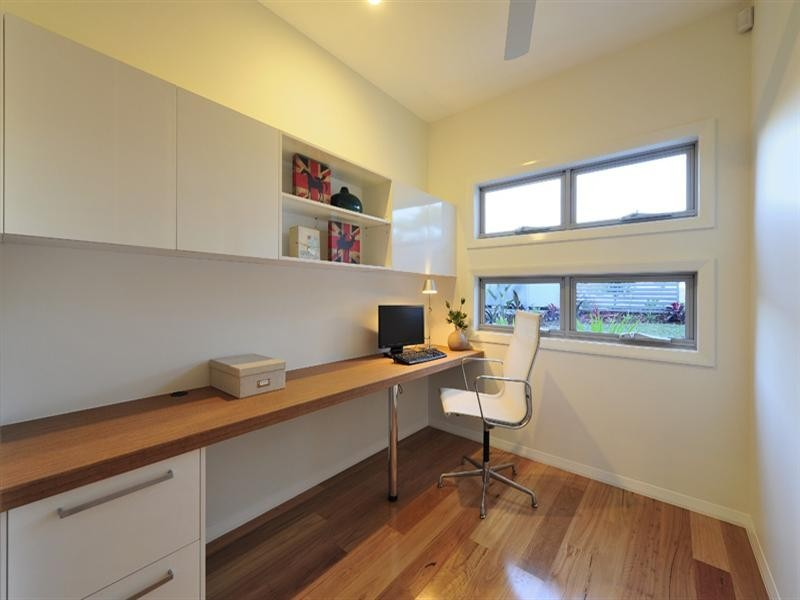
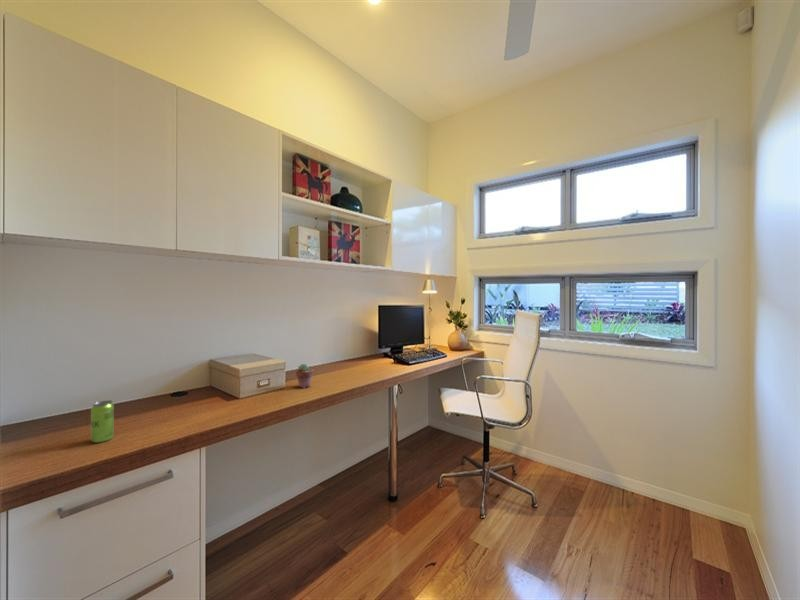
+ potted succulent (304, 374)
+ beverage can (102, 421)
